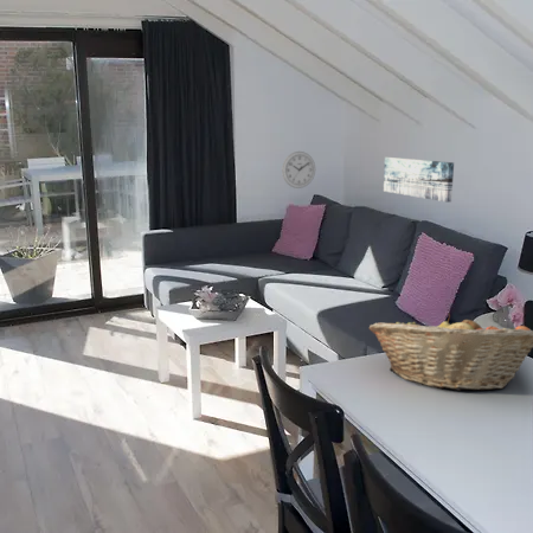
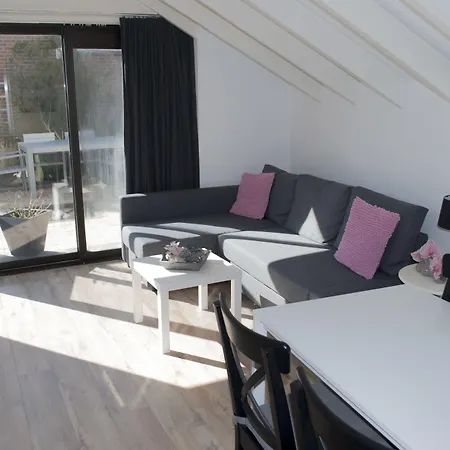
- wall clock (298, 169)
- fruit basket (451, 343)
- wall art (416, 178)
